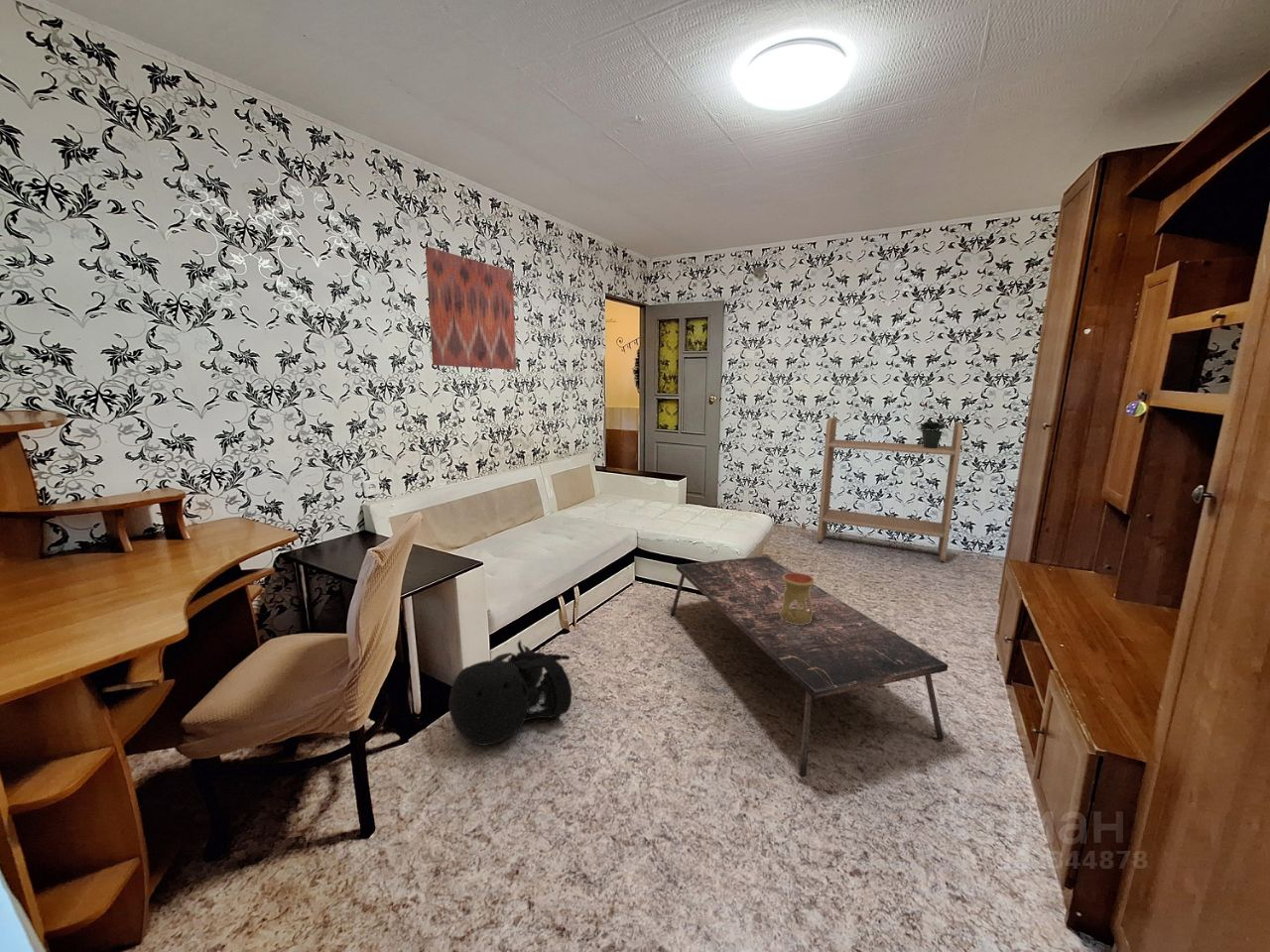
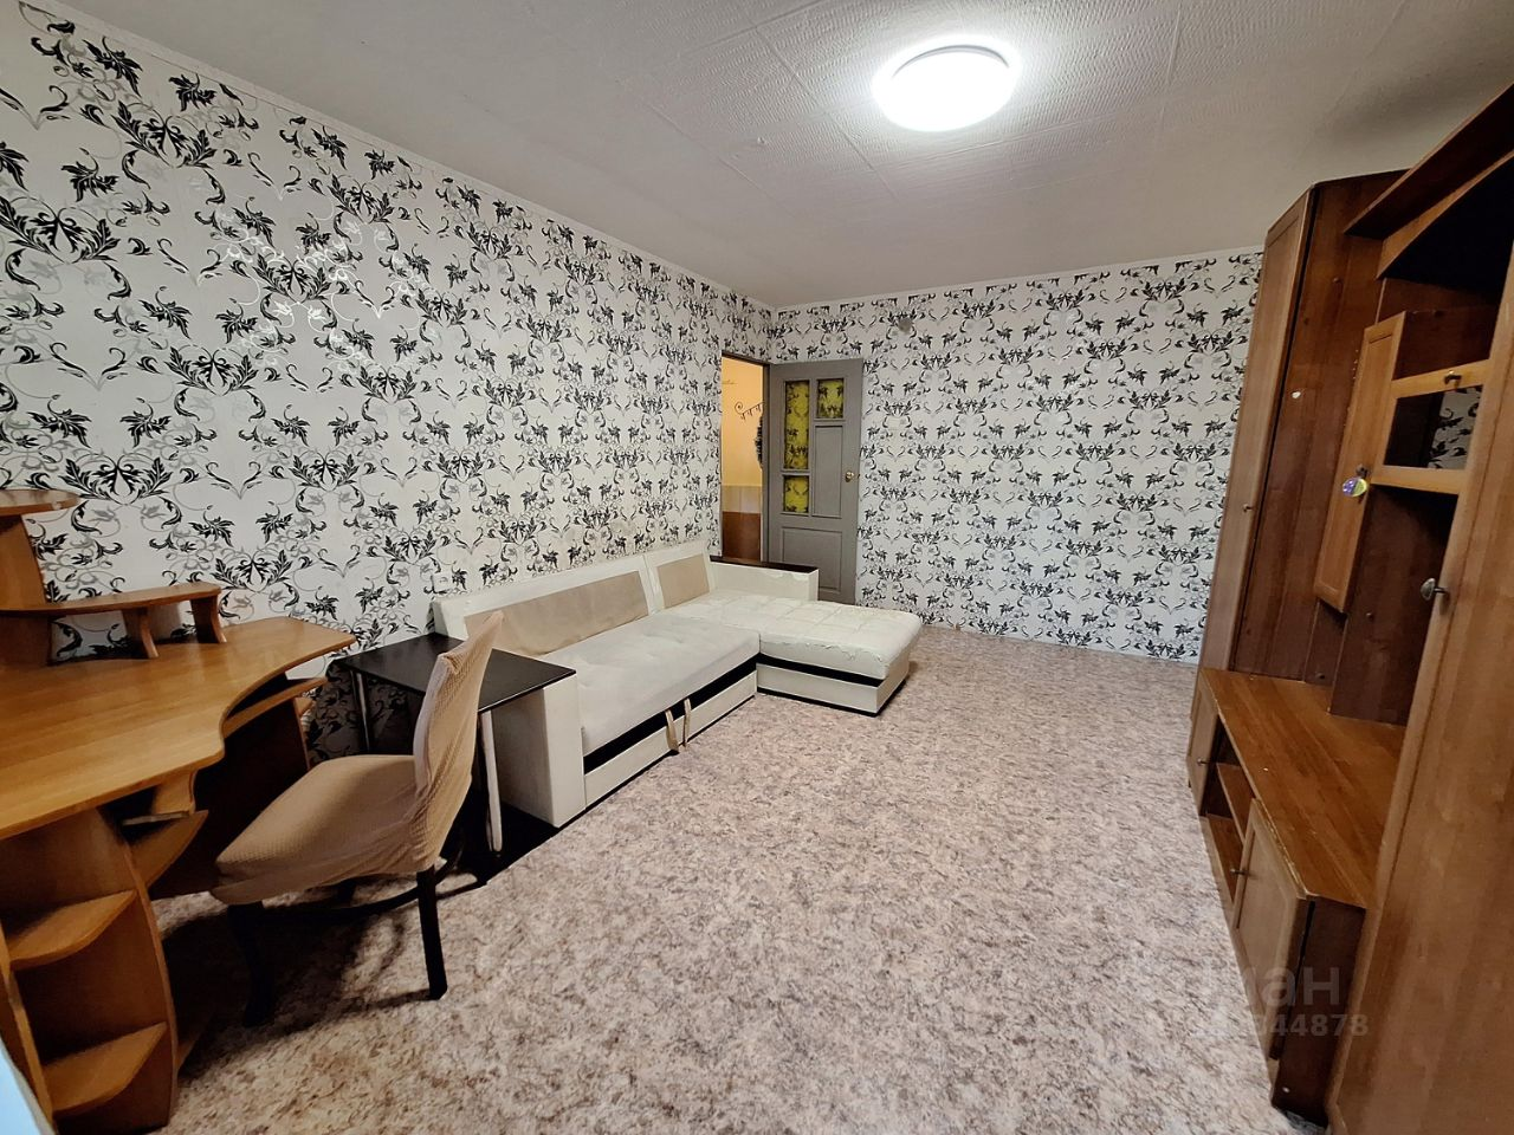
- coffee table (780, 634)
- bookshelf (877, 515)
- wall art (475, 314)
- potted plant (932, 422)
- tactical helmet (518, 682)
- oil burner (797, 597)
